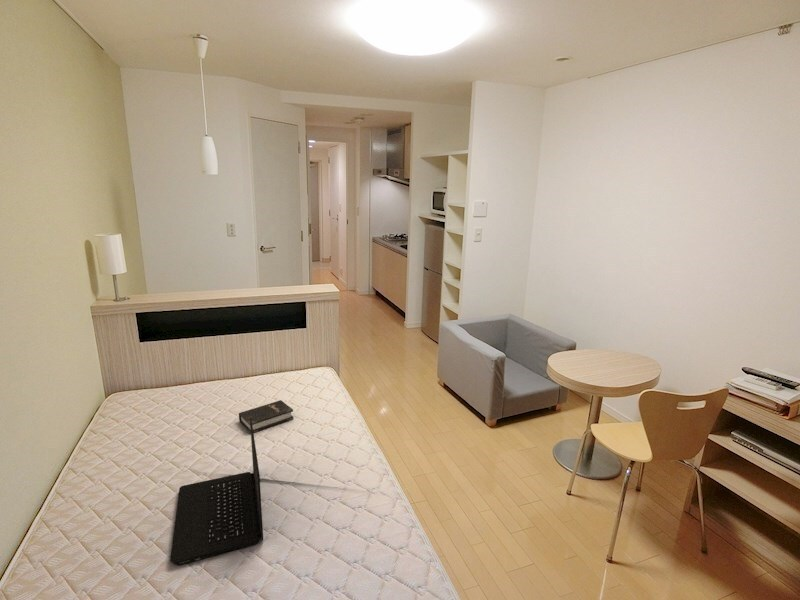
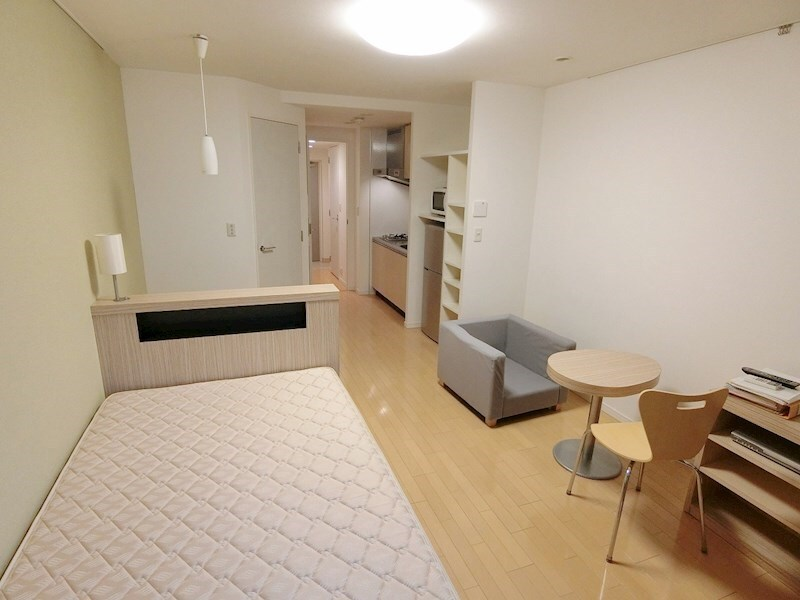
- laptop (215, 482)
- hardback book (266, 415)
